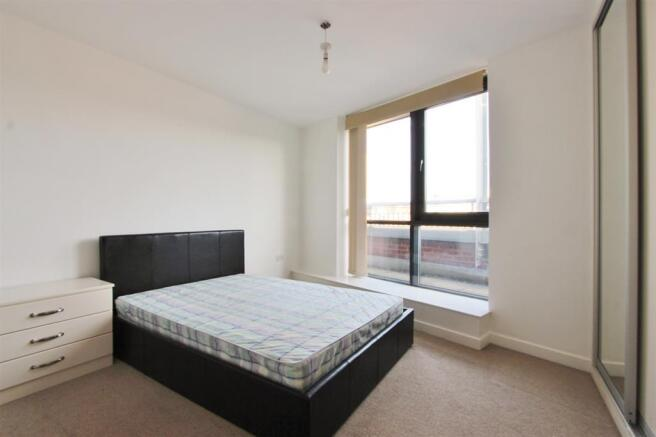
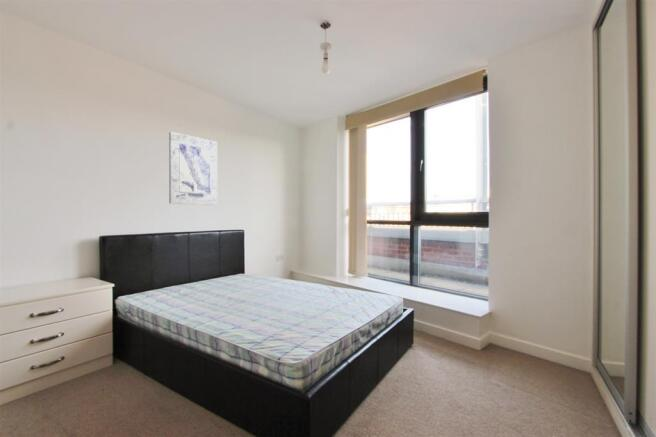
+ wall art (194, 170)
